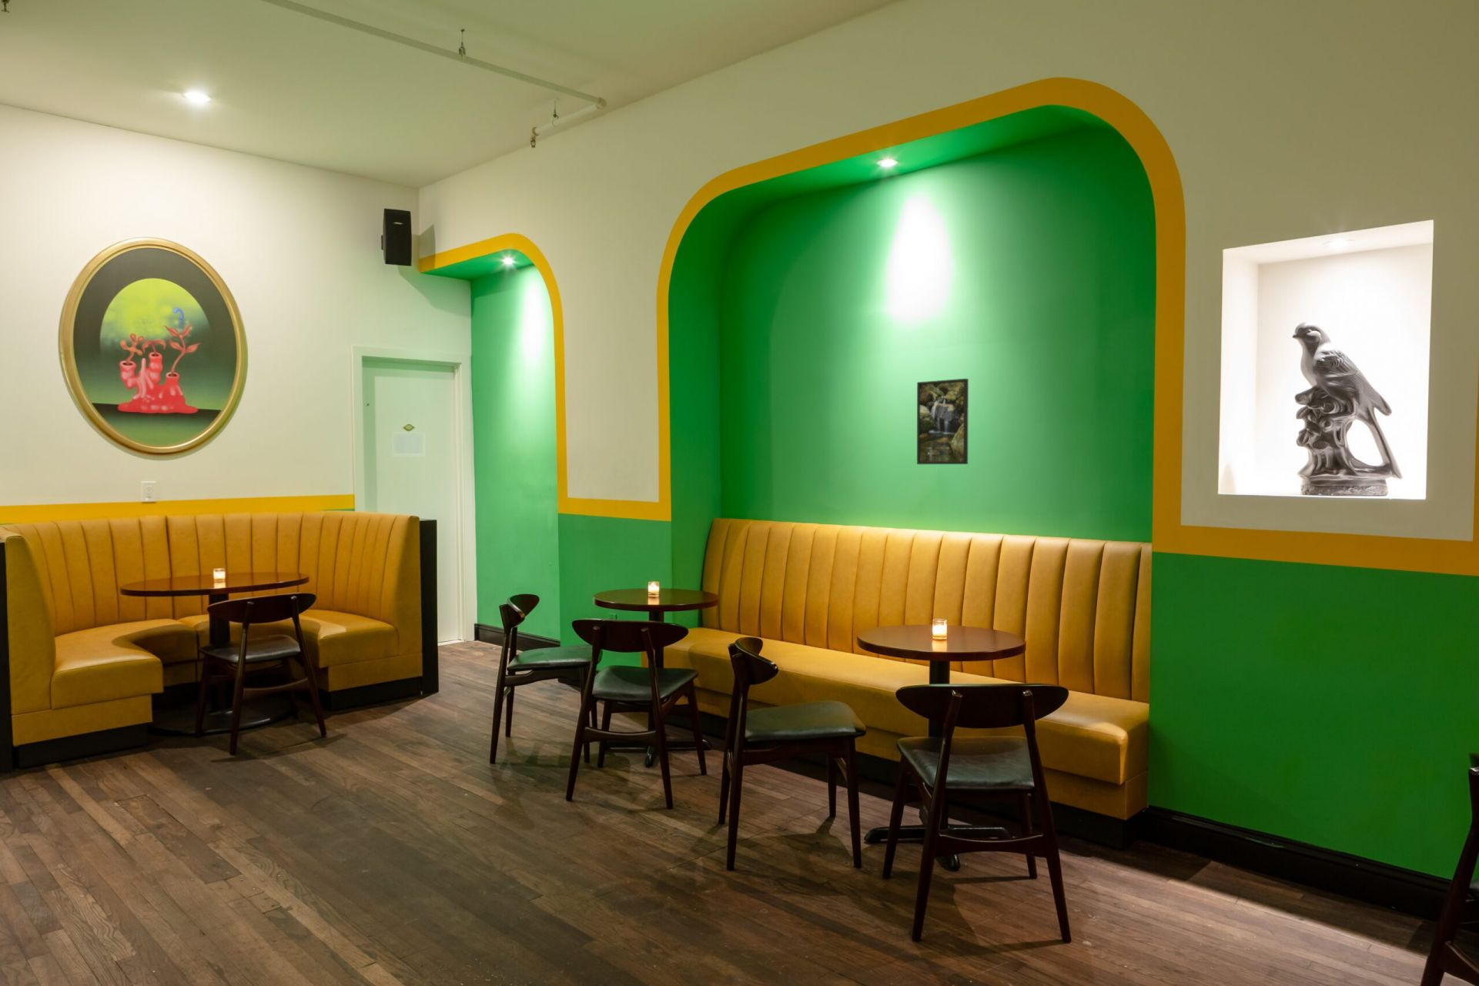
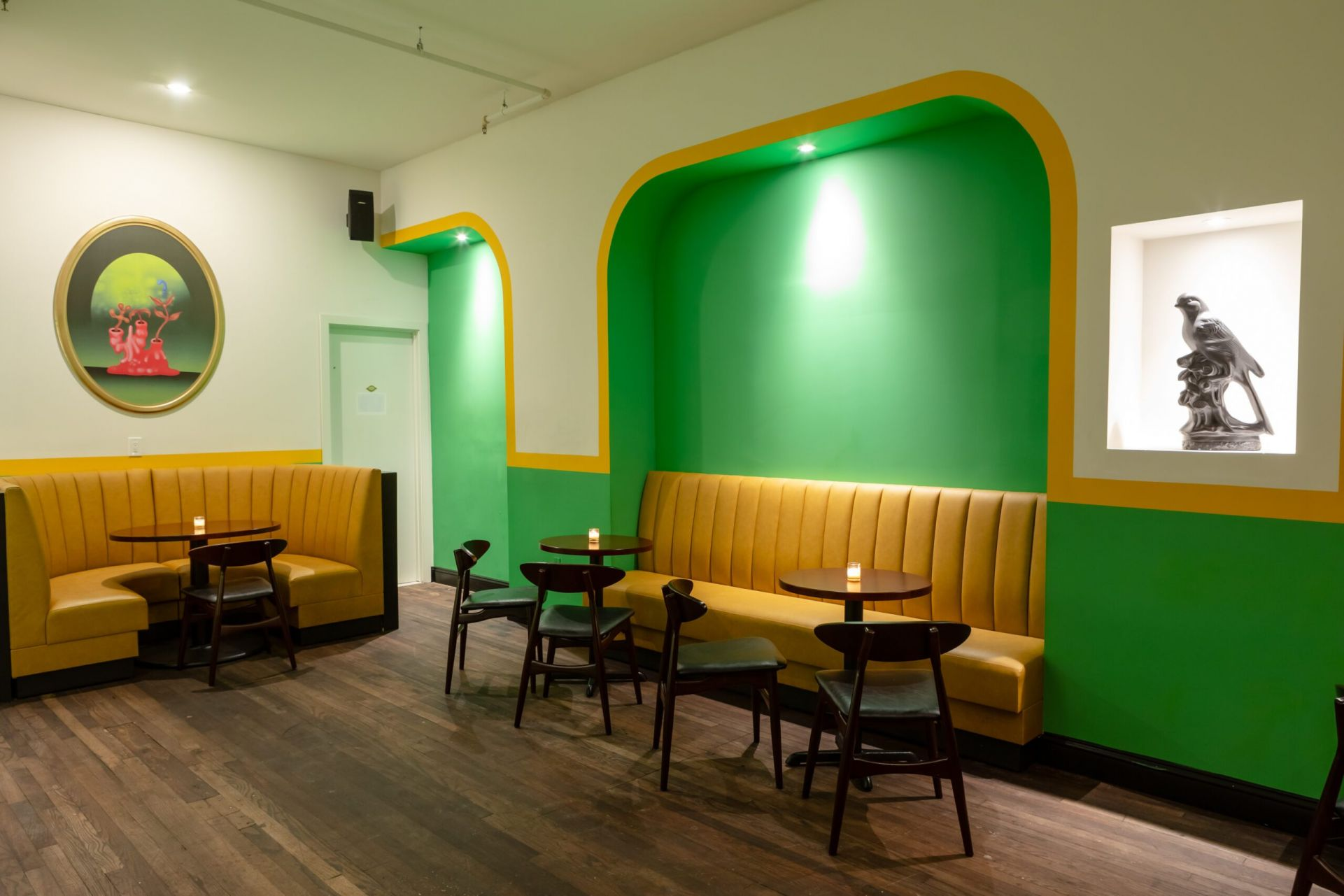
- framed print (942, 421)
